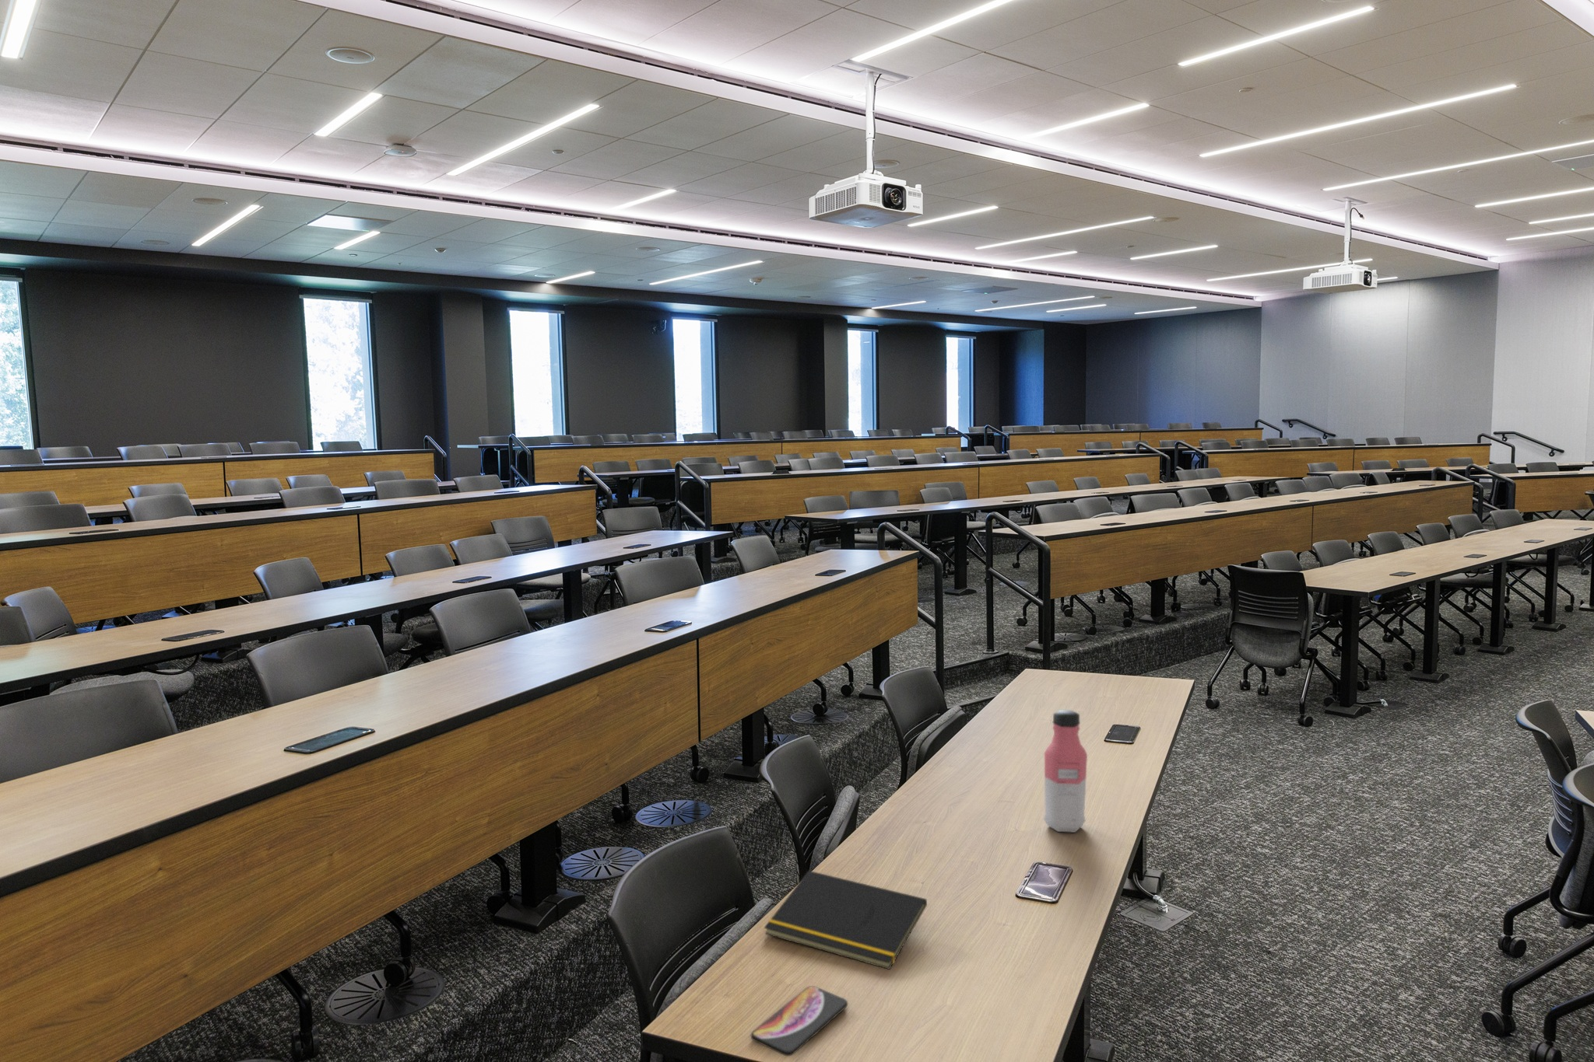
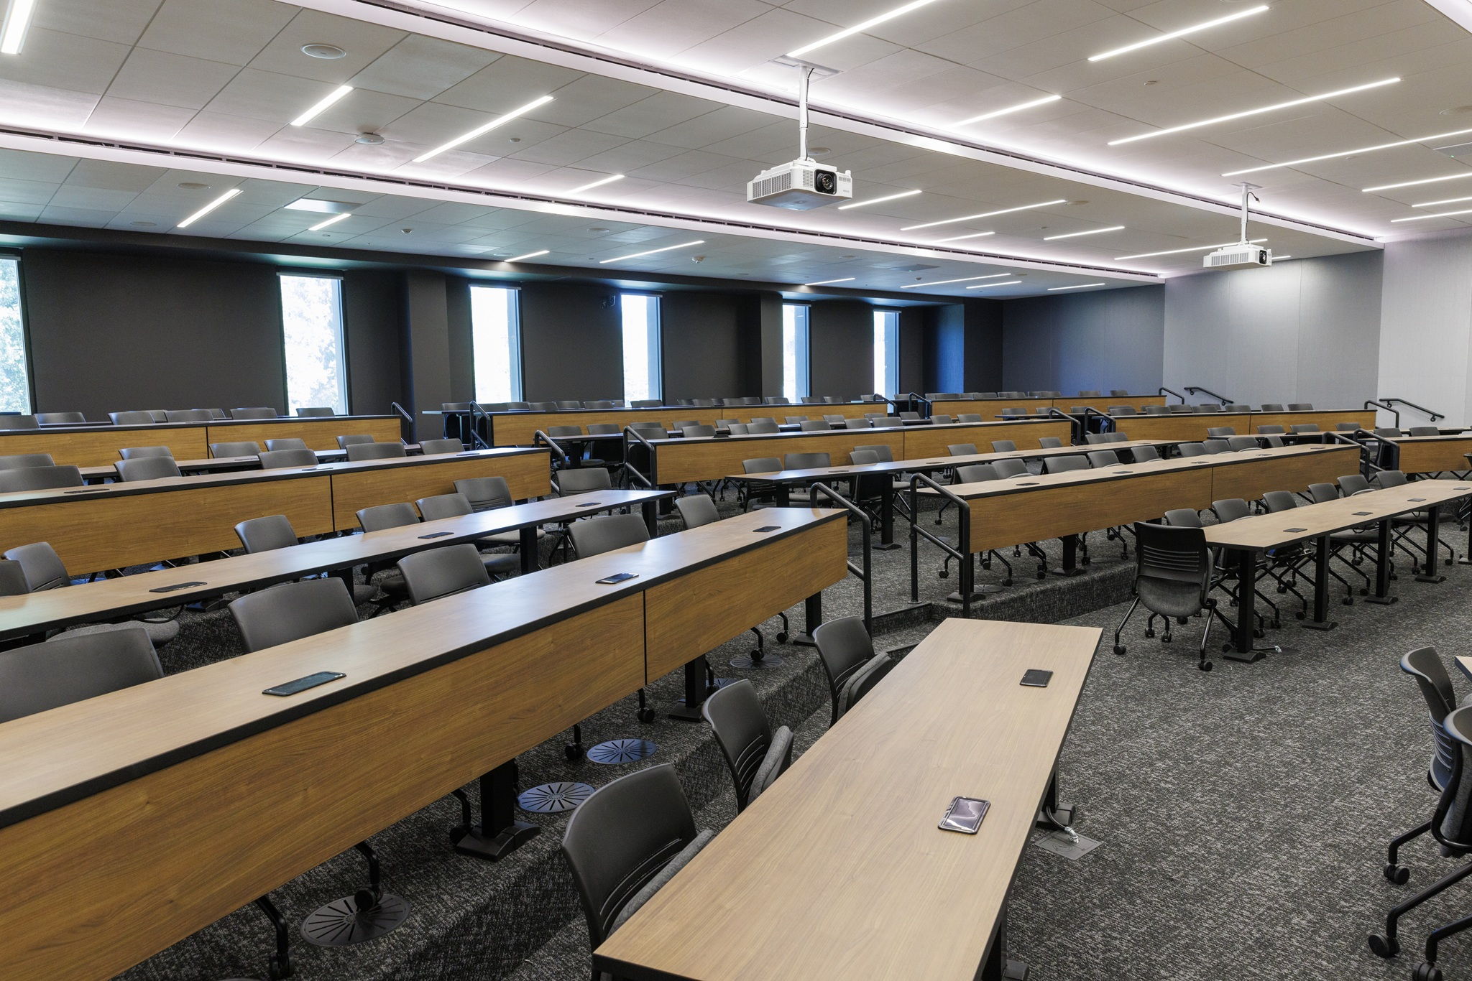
- smartphone (801, 1018)
- water bottle (1065, 769)
- notepad (846, 916)
